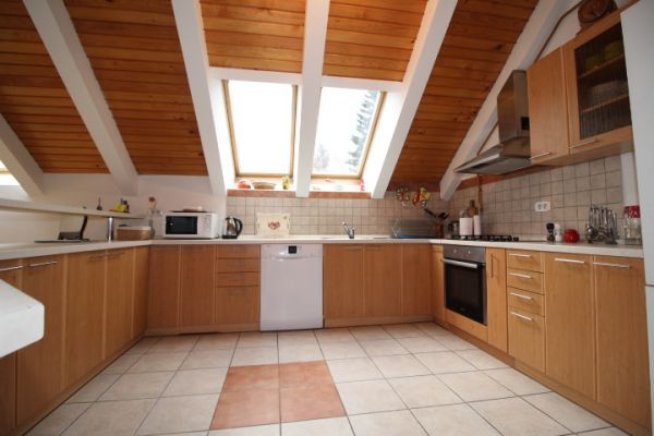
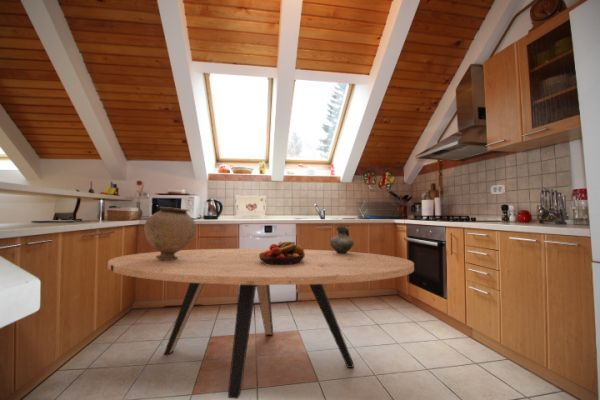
+ vase (171, 232)
+ fruit bowl (281, 251)
+ dining table (252, 308)
+ ceramic pitcher (341, 239)
